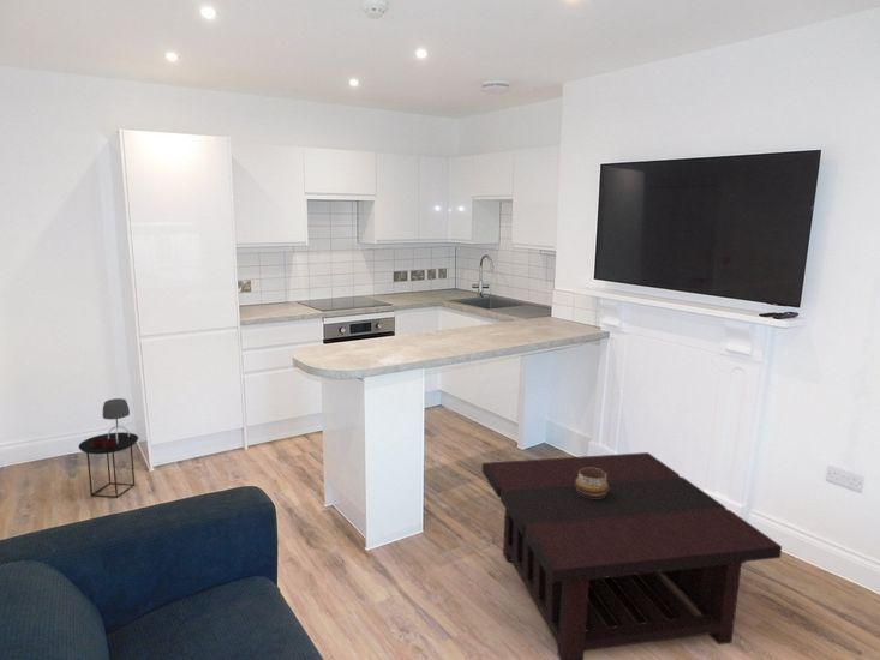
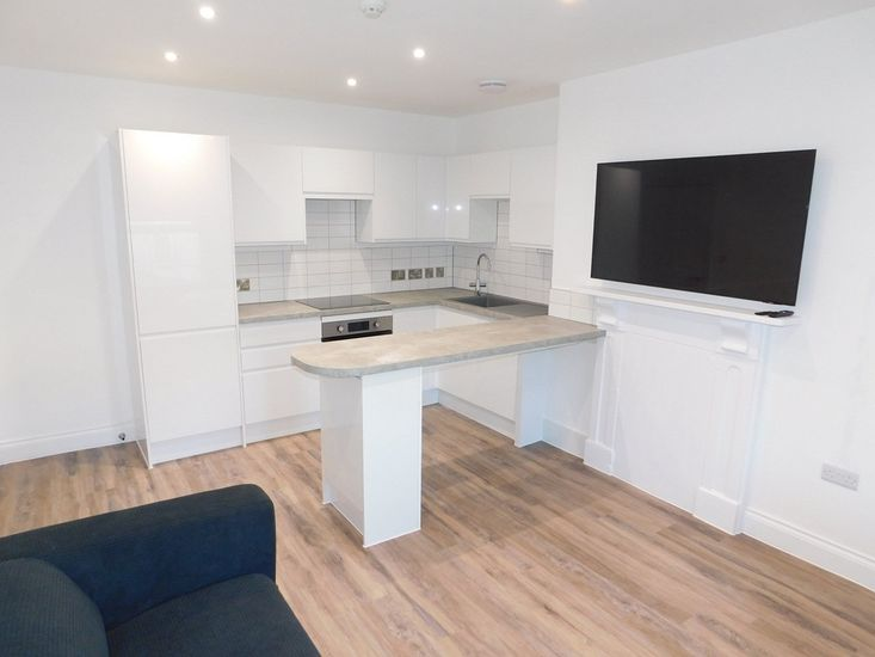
- decorative bowl (592, 482)
- side table (109, 446)
- coffee table (606, 546)
